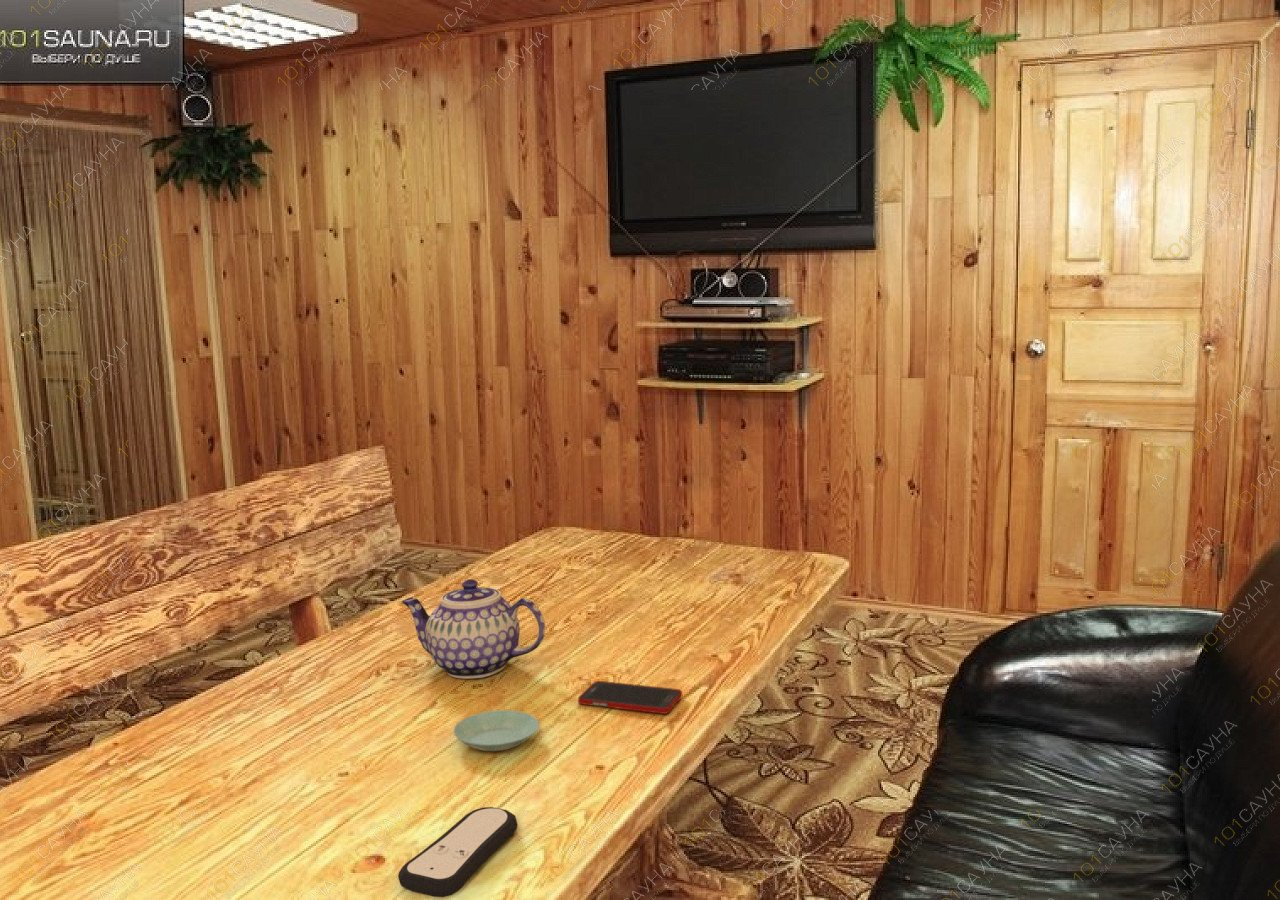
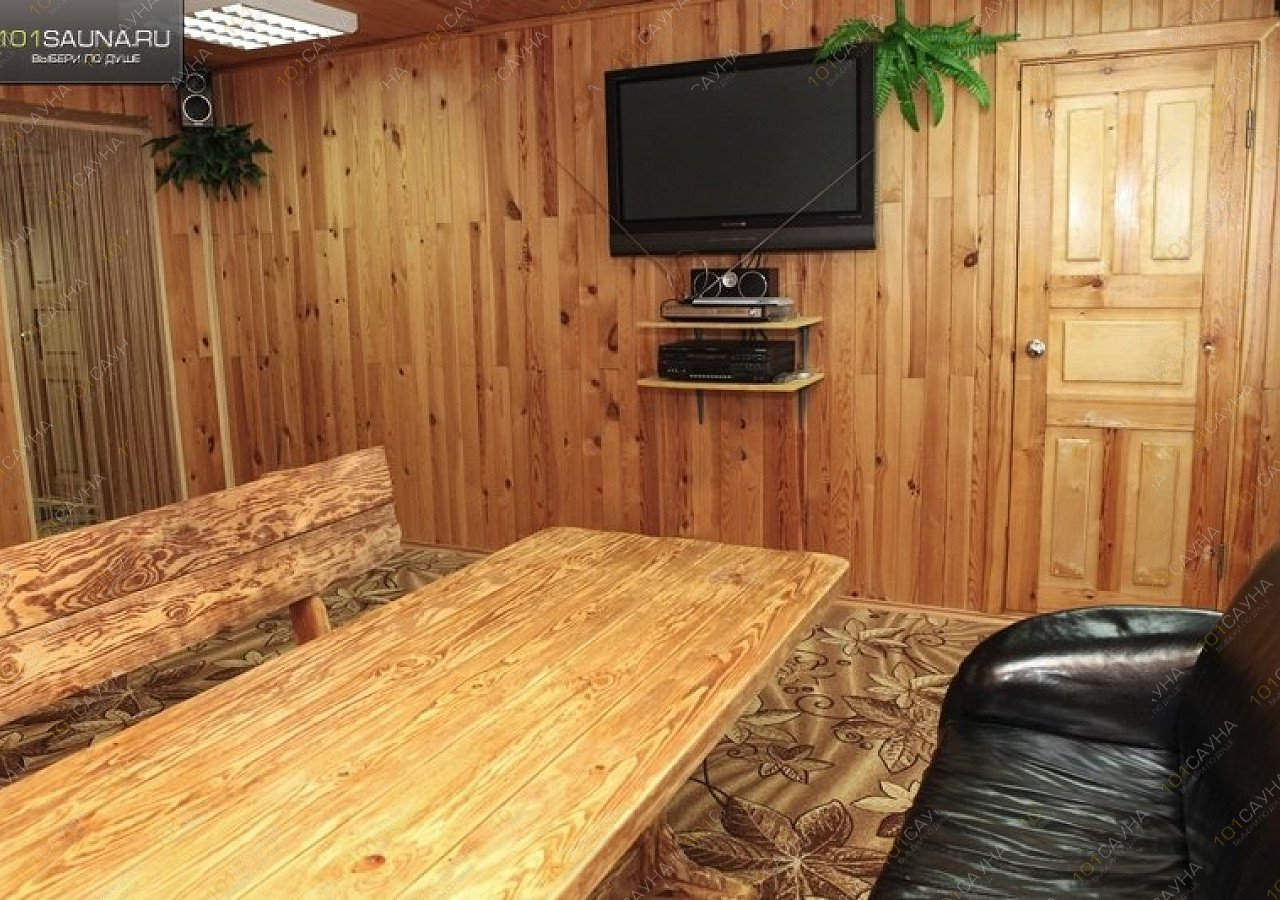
- saucer (496, 733)
- teapot (472, 624)
- remote control (463, 848)
- cell phone (630, 697)
